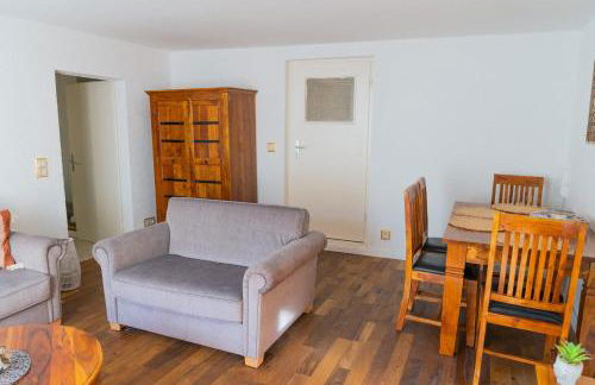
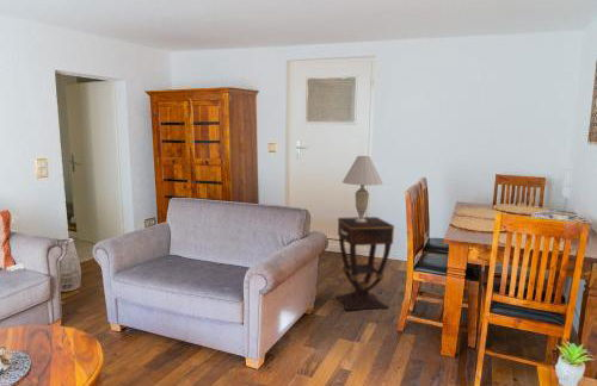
+ side table (362, 264)
+ table lamp (362, 188)
